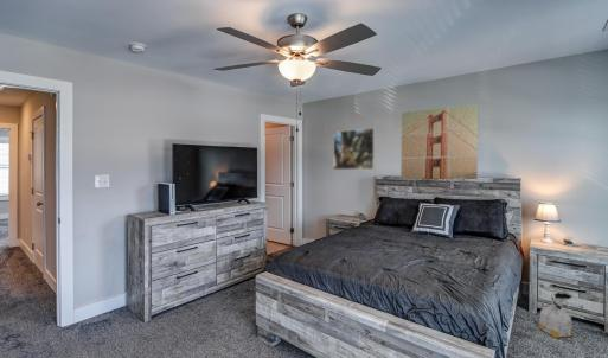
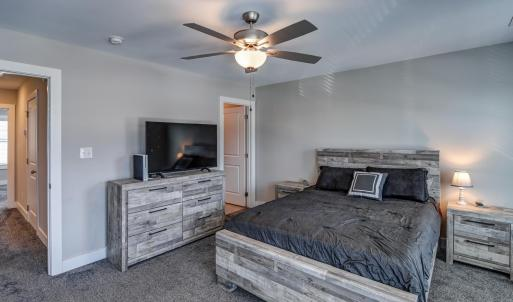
- wall art (436, 145)
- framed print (353, 149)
- bag (556, 311)
